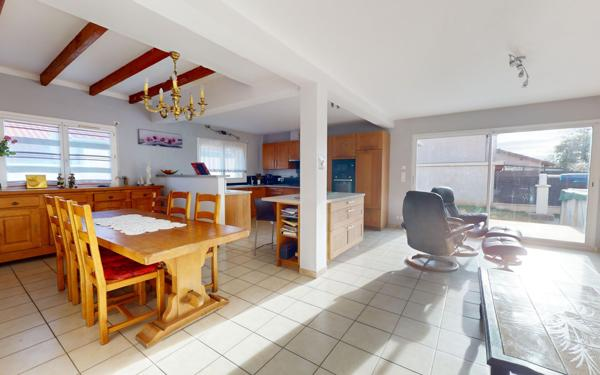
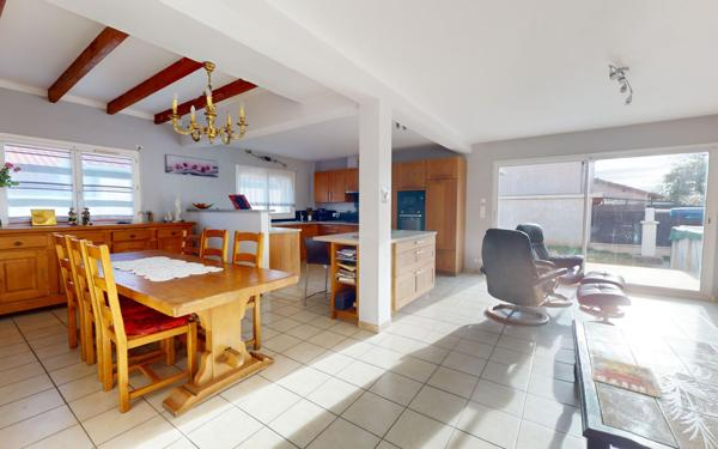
+ magazine (621, 372)
